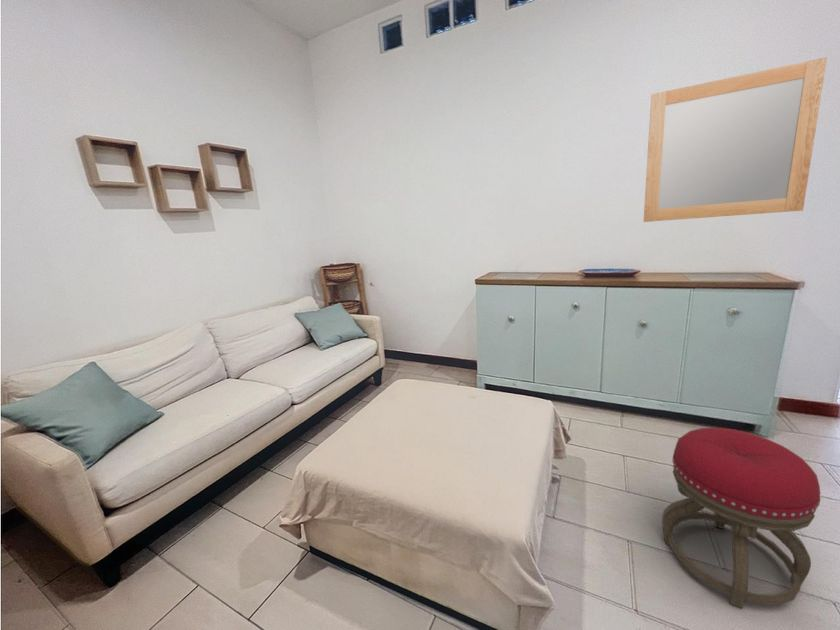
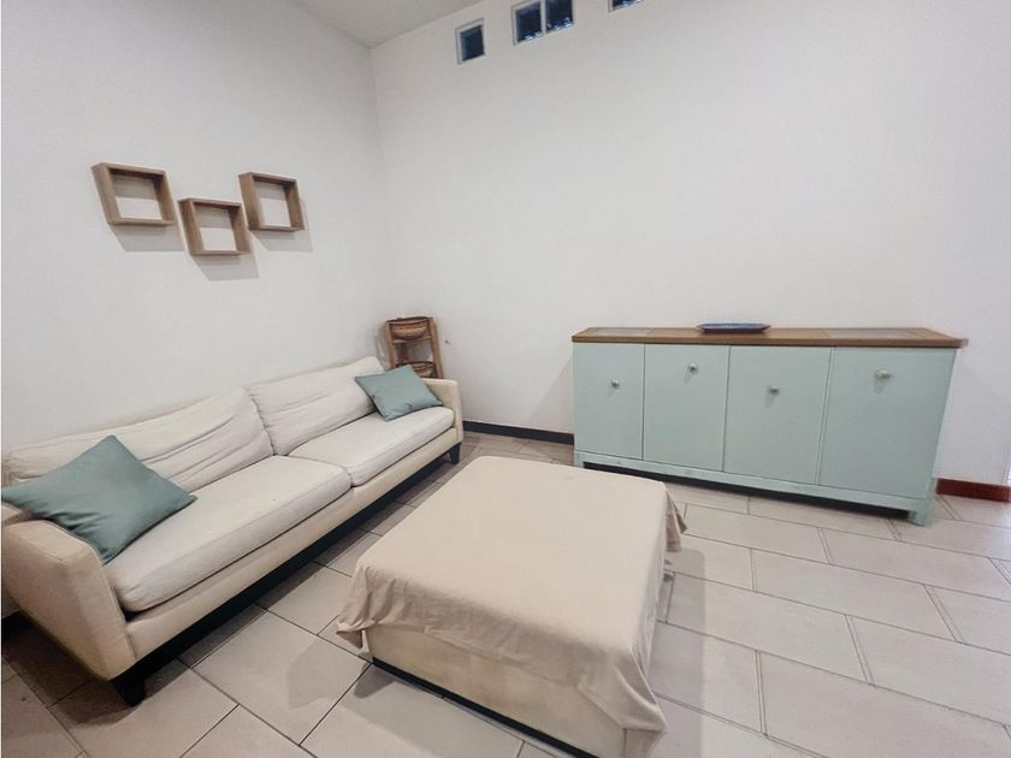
- stool (734, 507)
- home mirror (723, 150)
